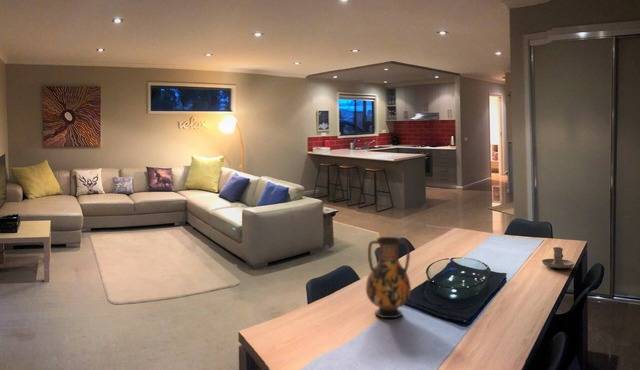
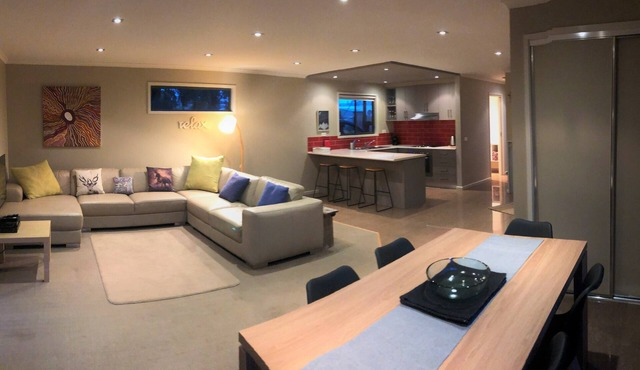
- candle holder (558, 256)
- vase (388, 276)
